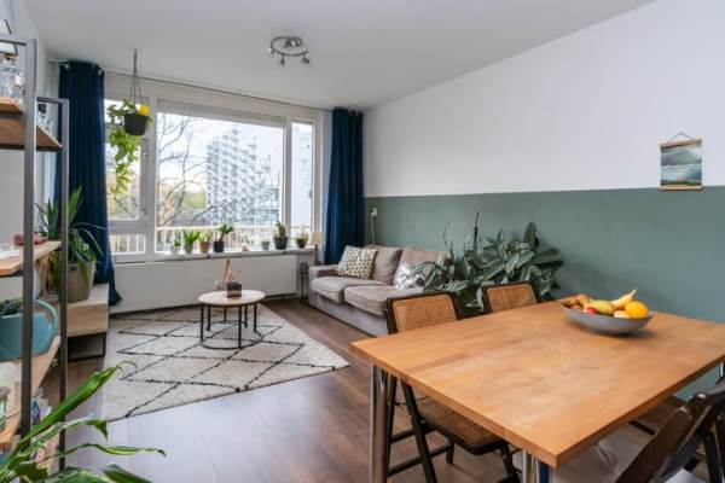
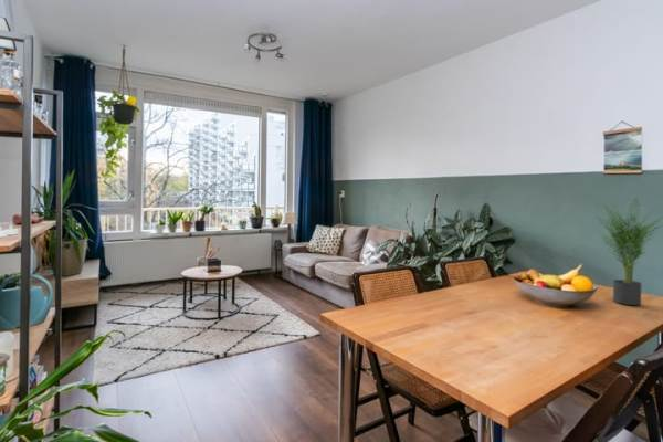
+ potted plant (627, 249)
